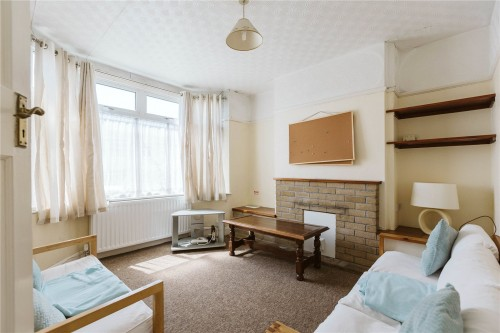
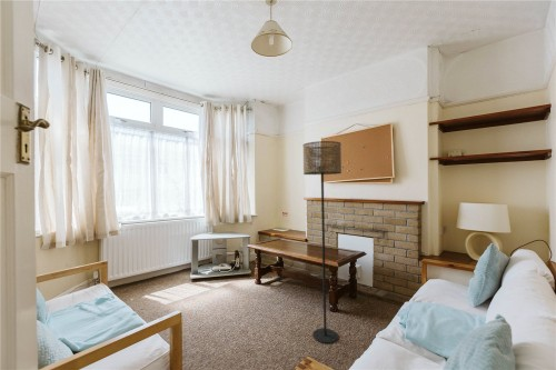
+ floor lamp (322, 240)
